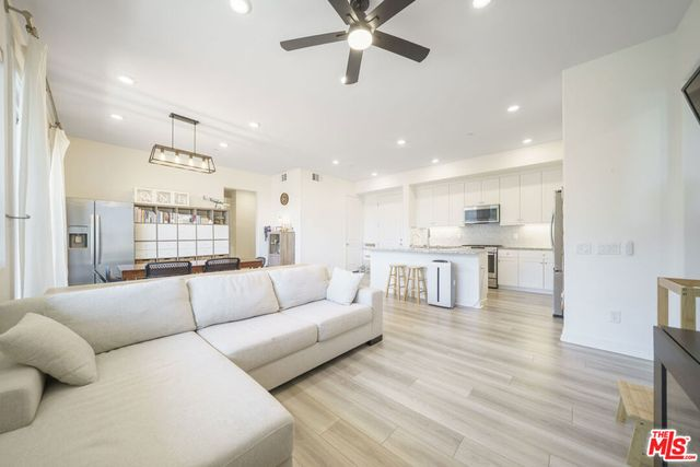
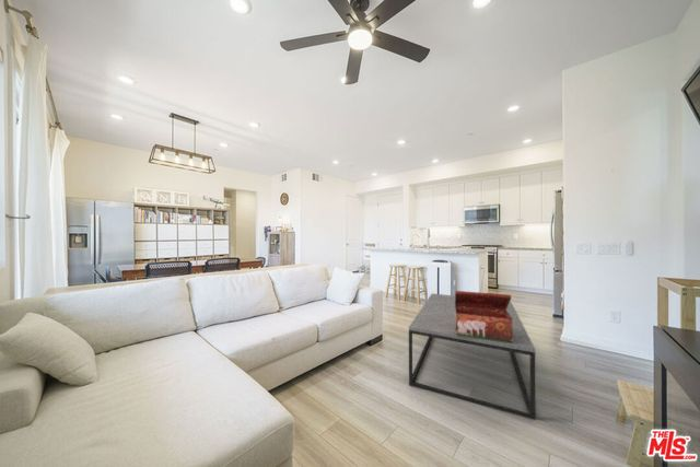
+ coffee table (467, 337)
+ decorative box (481, 312)
